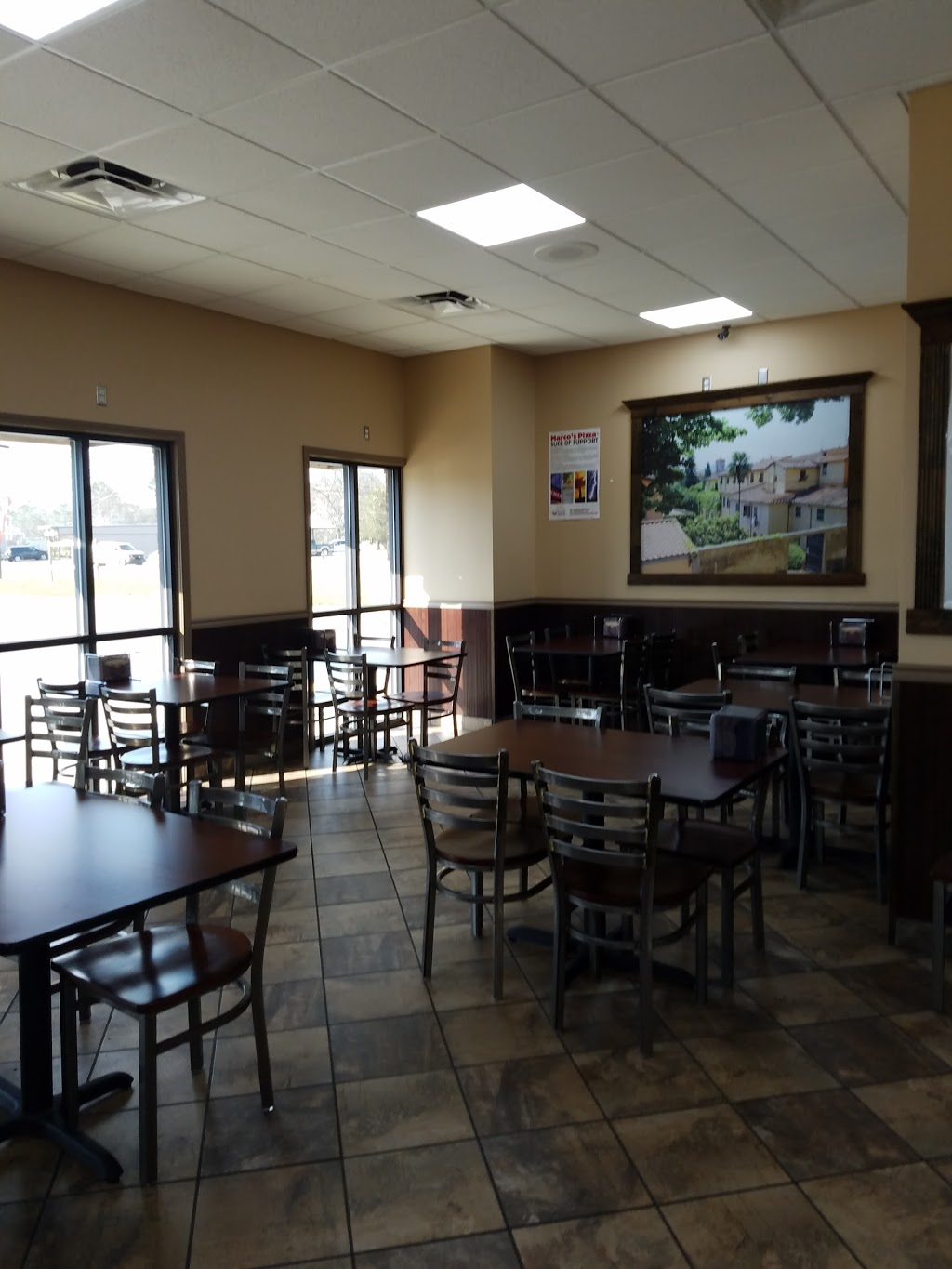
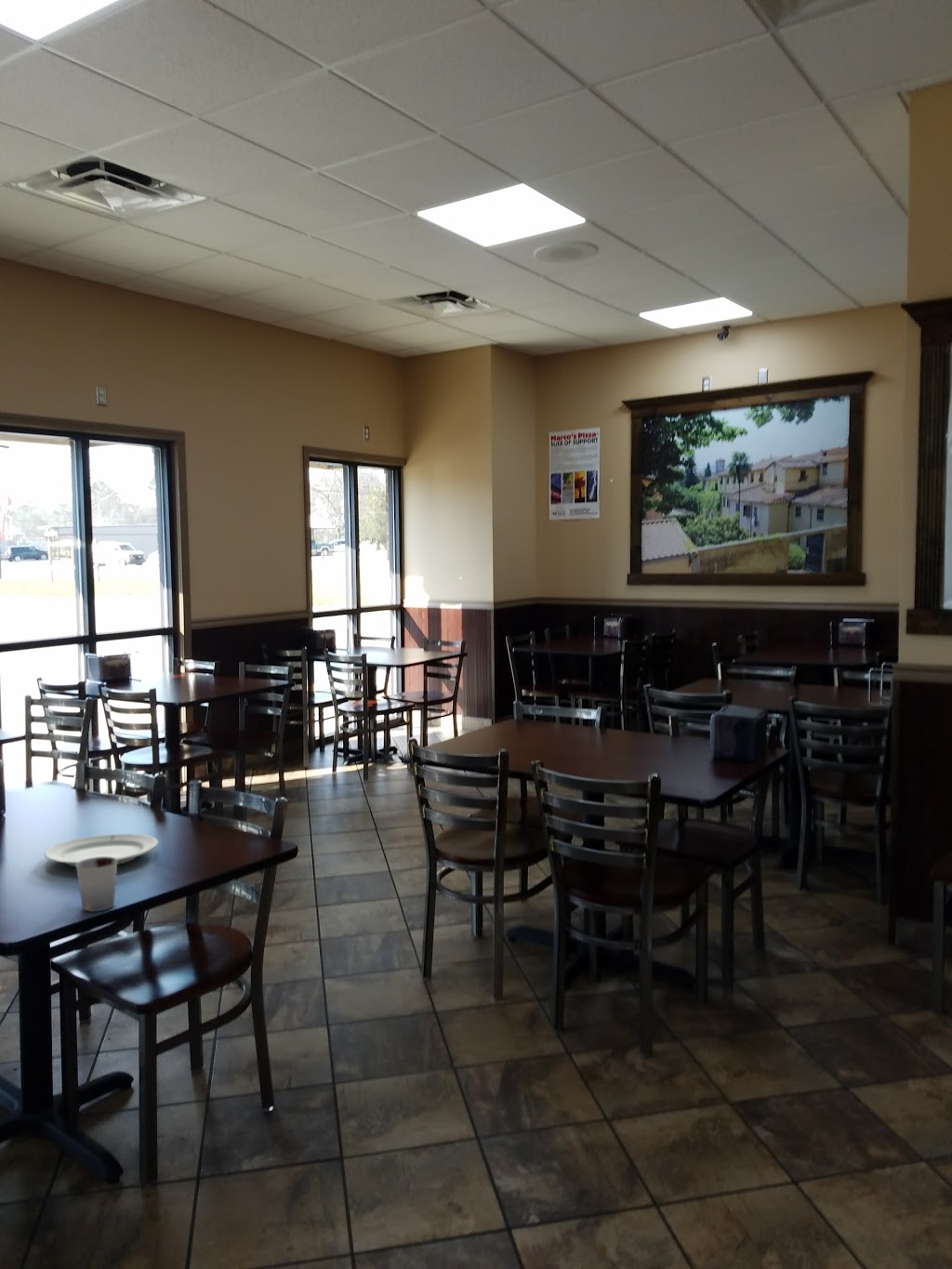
+ chinaware (102, 852)
+ cup (96, 882)
